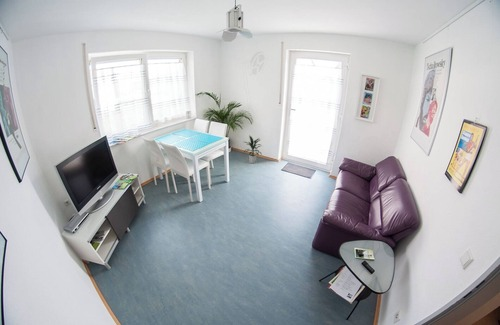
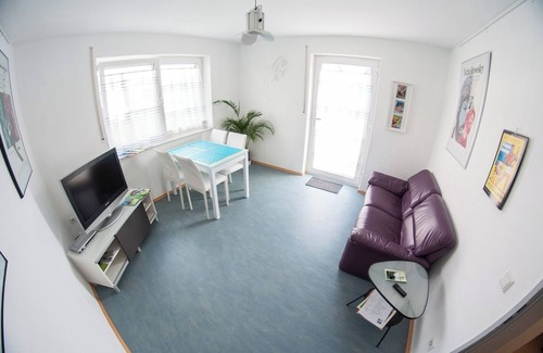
- indoor plant (253, 149)
